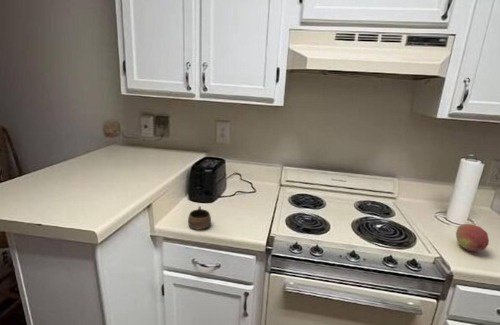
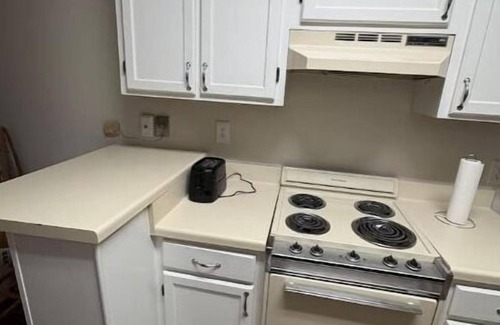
- fruit (471, 237)
- cup (200, 217)
